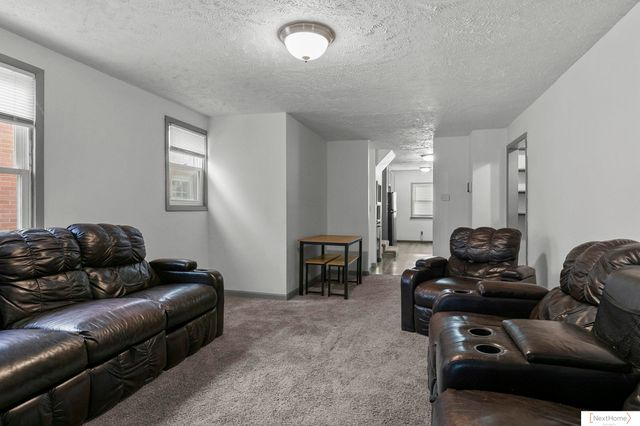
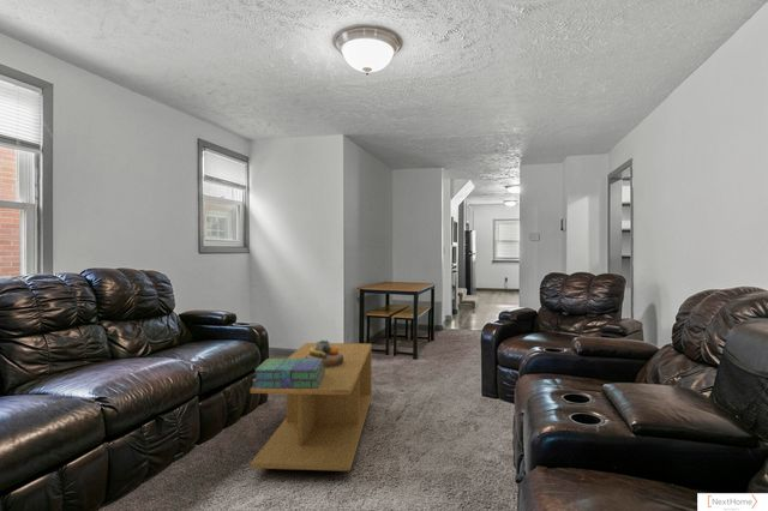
+ decorative bowl (324, 351)
+ stack of books (290, 371)
+ coffee table (323, 397)
